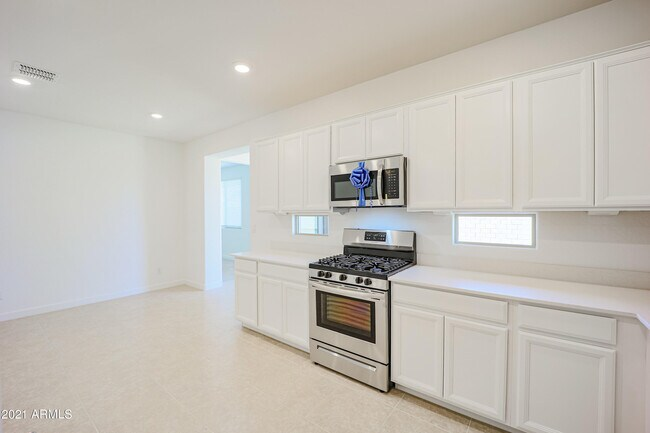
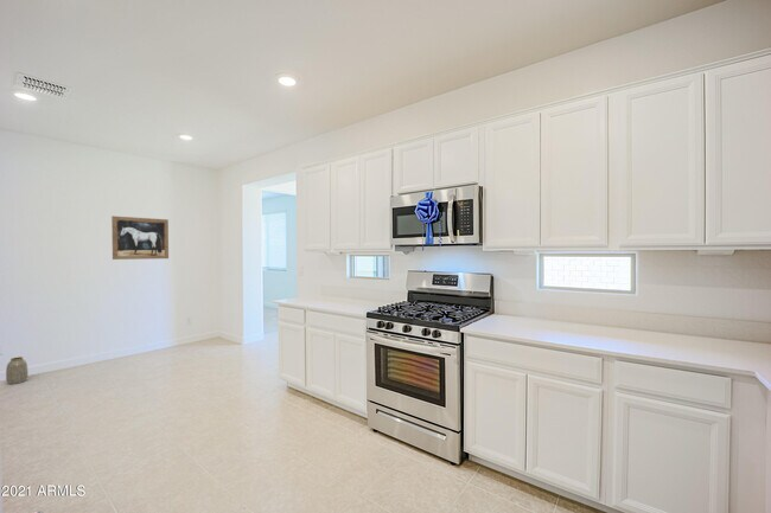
+ wall art (141, 238)
+ vase (17, 370)
